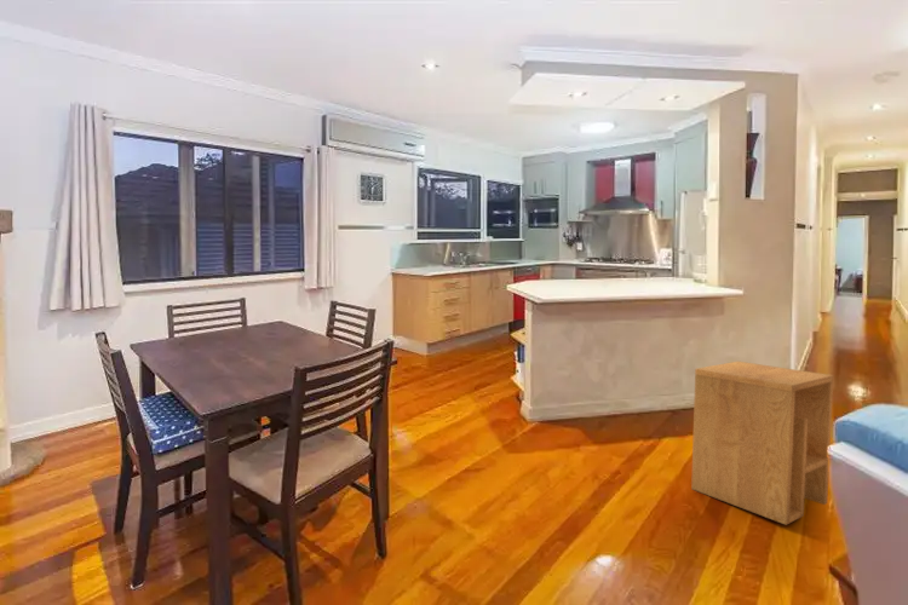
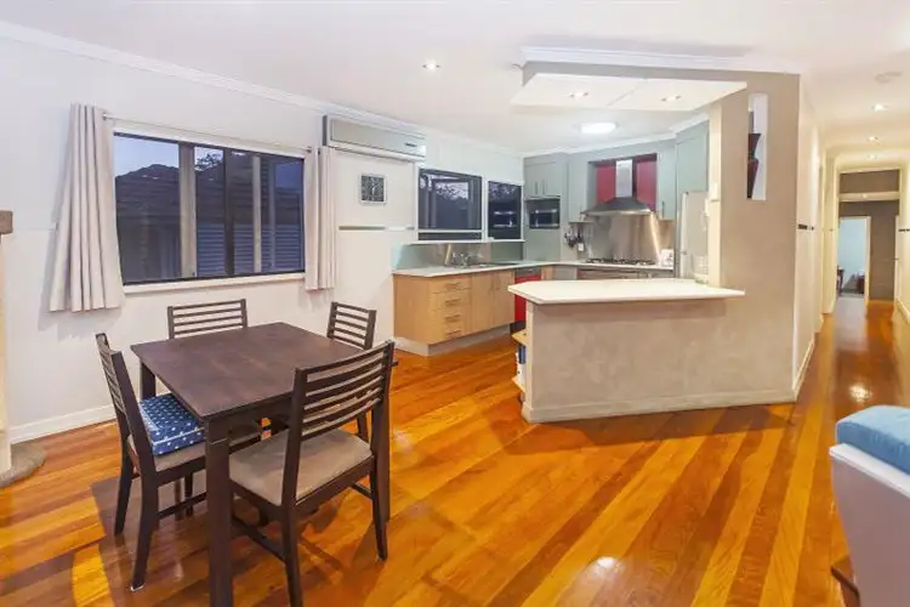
- side table (759, 434)
